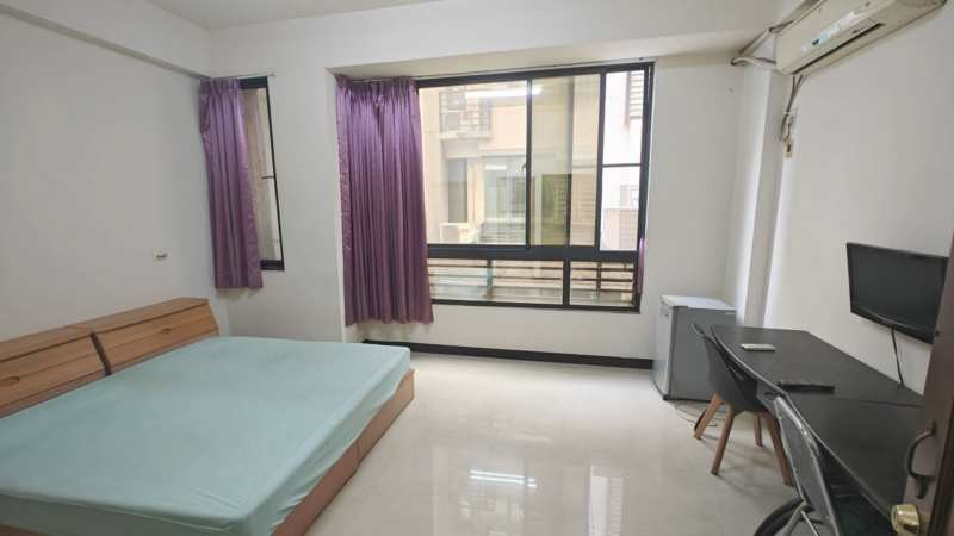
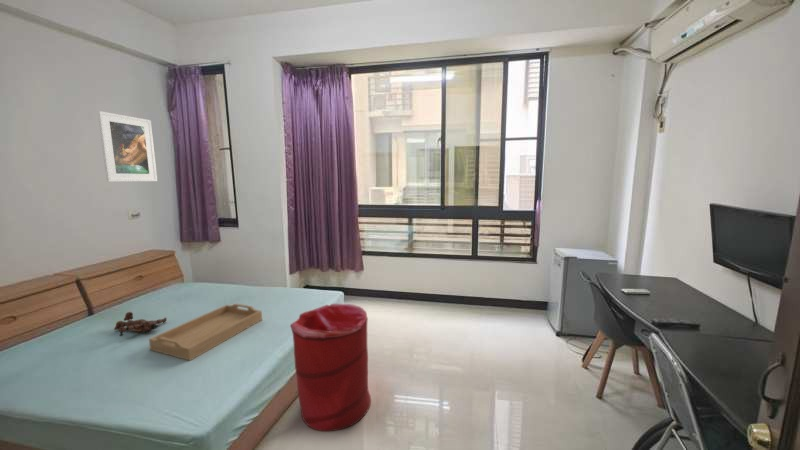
+ teddy bear (138, 323)
+ serving tray (210, 326)
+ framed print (130, 149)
+ laundry hamper (331, 360)
